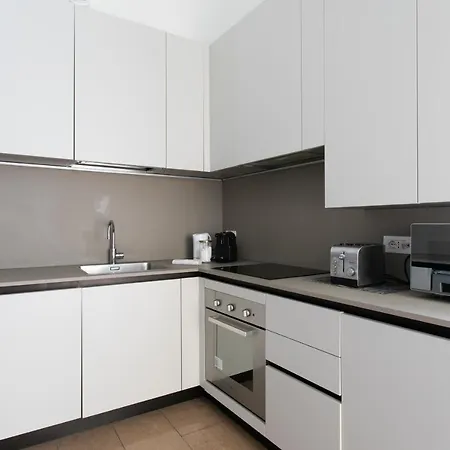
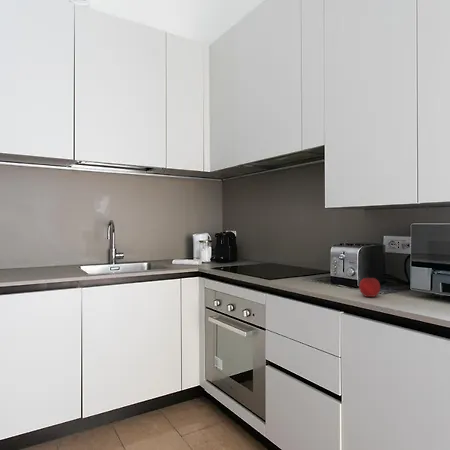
+ apple (369, 285)
